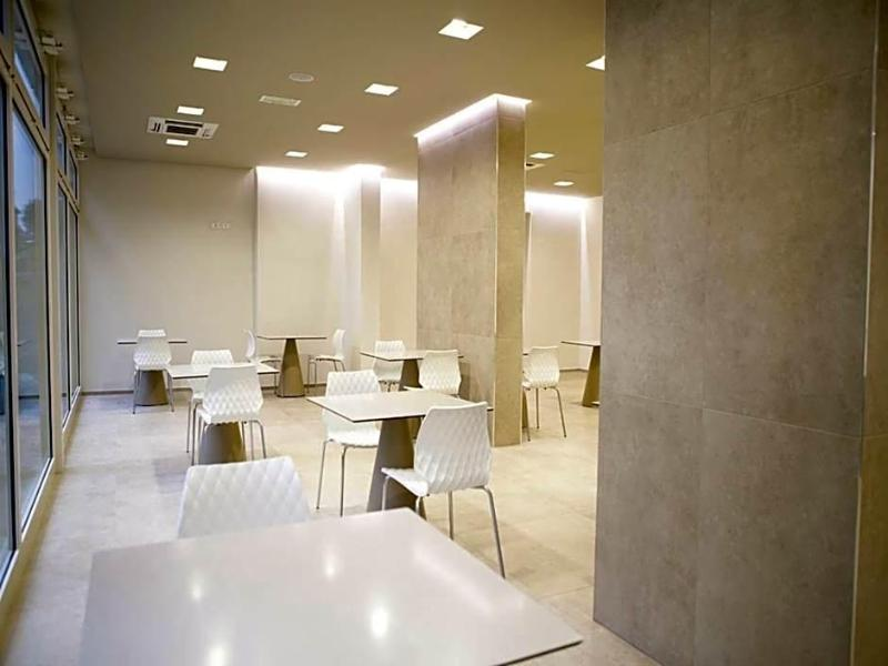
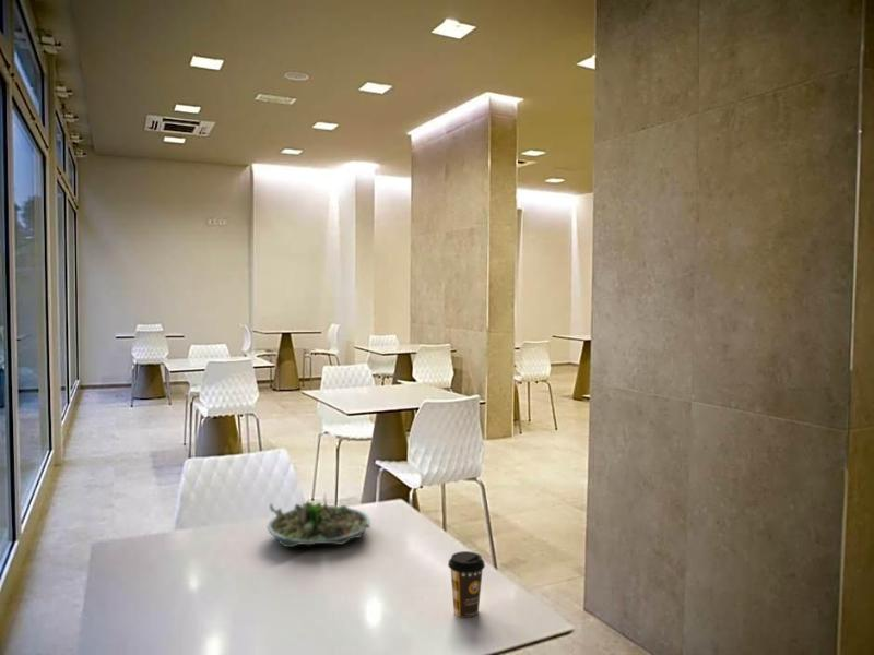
+ succulent planter (319, 514)
+ coffee cup (465, 585)
